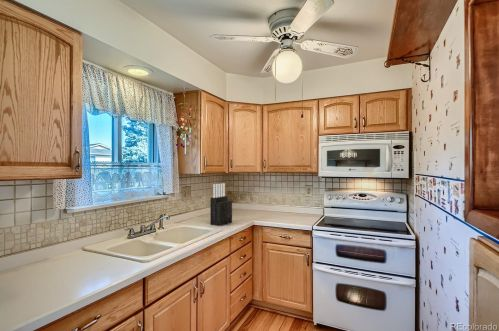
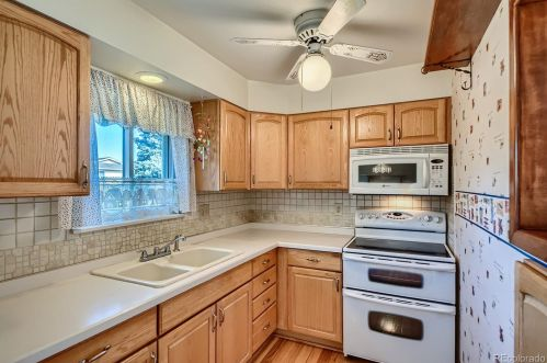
- knife block (222, 203)
